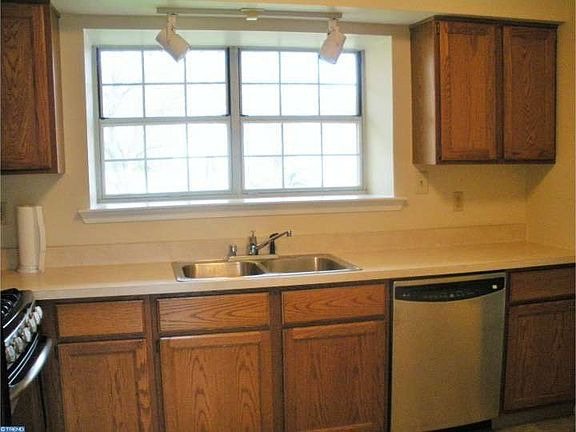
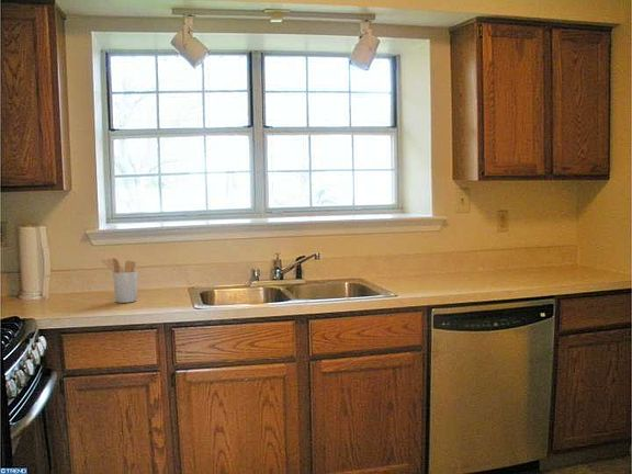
+ utensil holder (120, 279)
